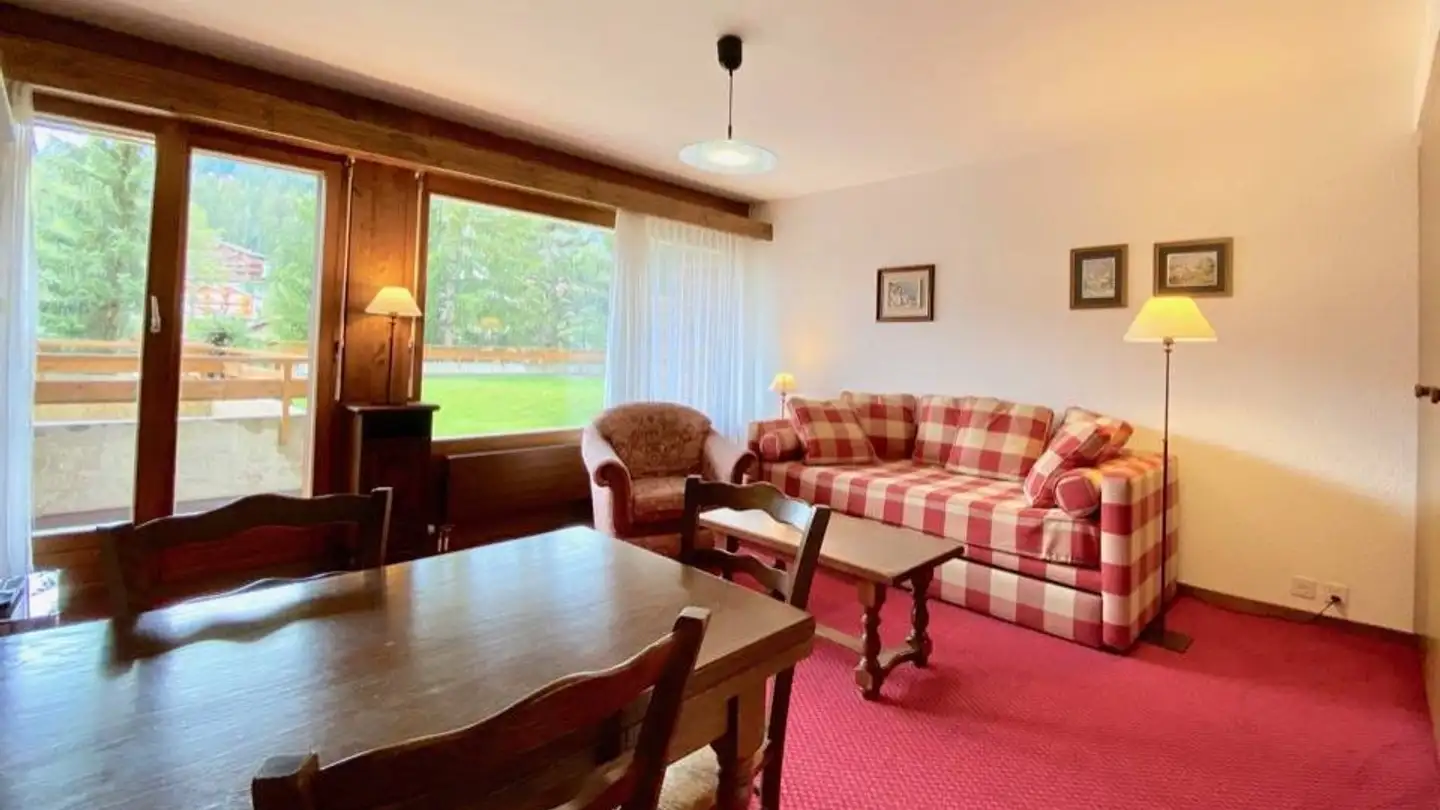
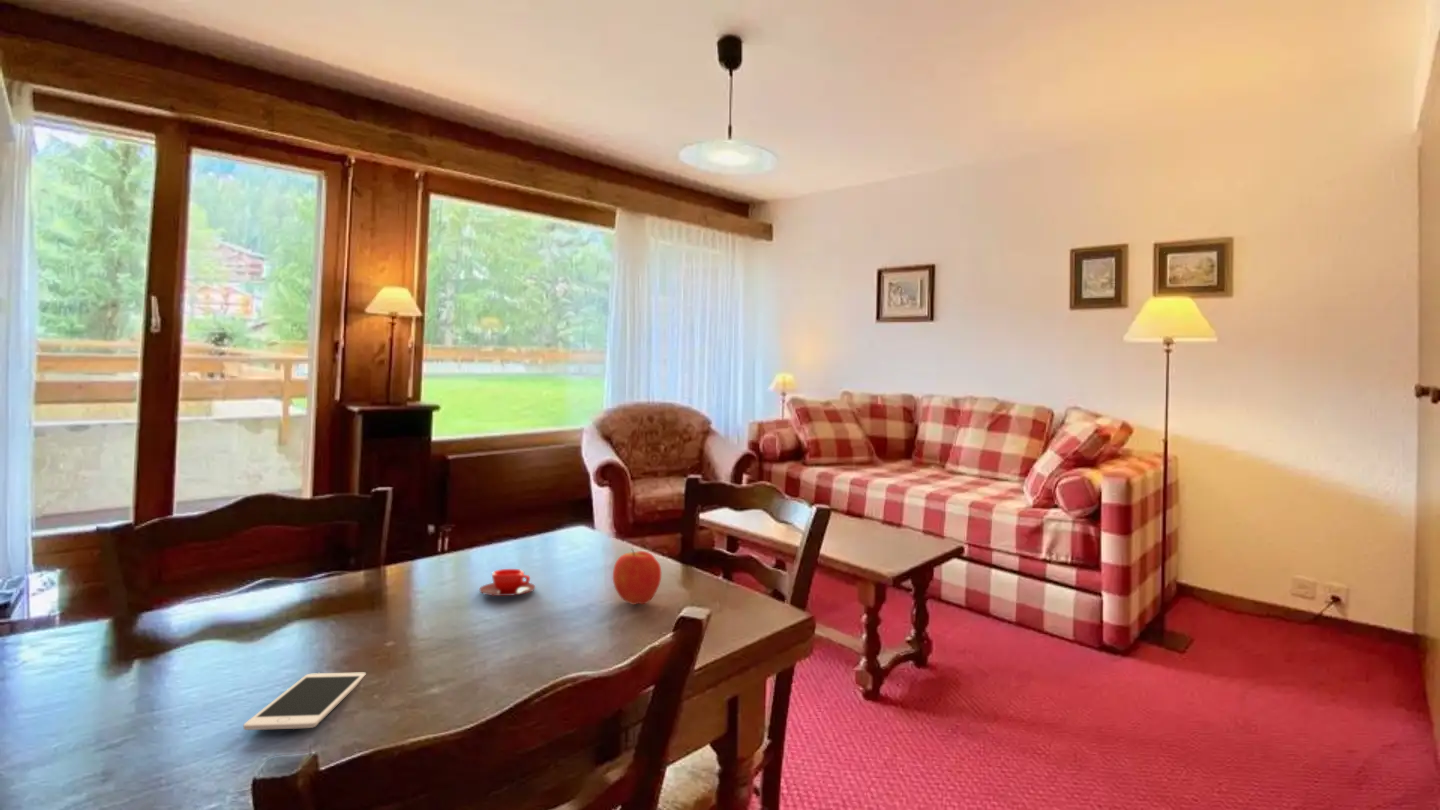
+ cell phone (310, 698)
+ teacup (507, 582)
+ apple (637, 576)
